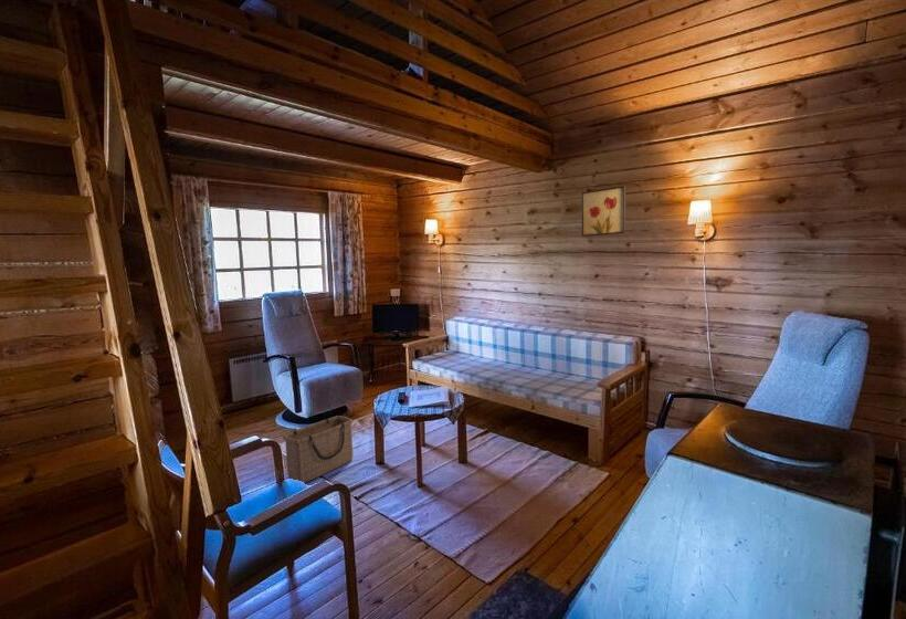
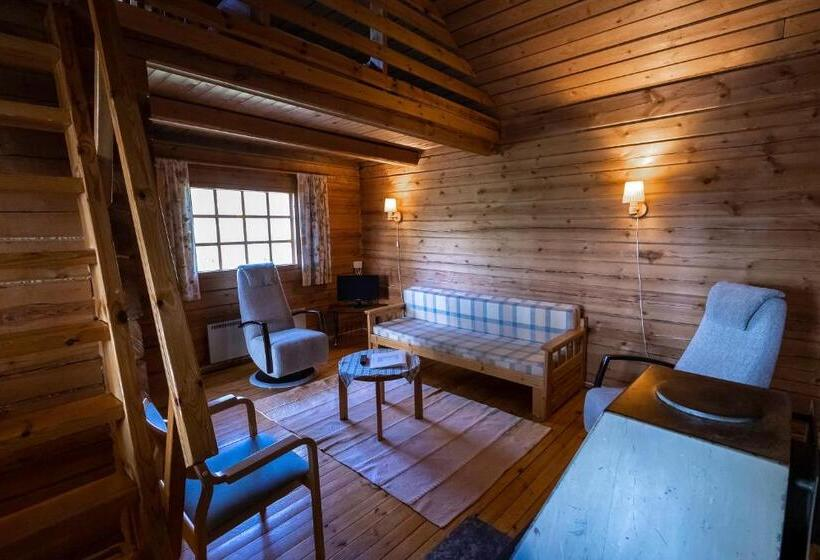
- wall art (603, 212)
- basket (320, 448)
